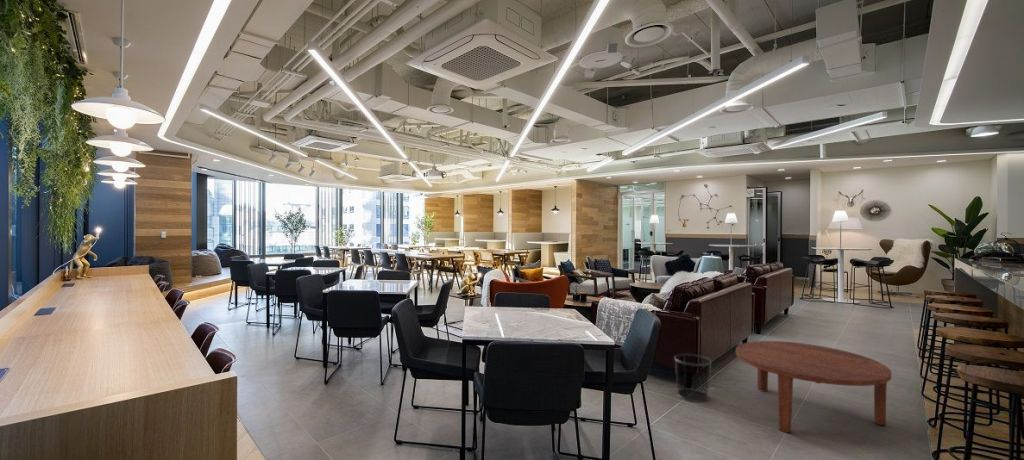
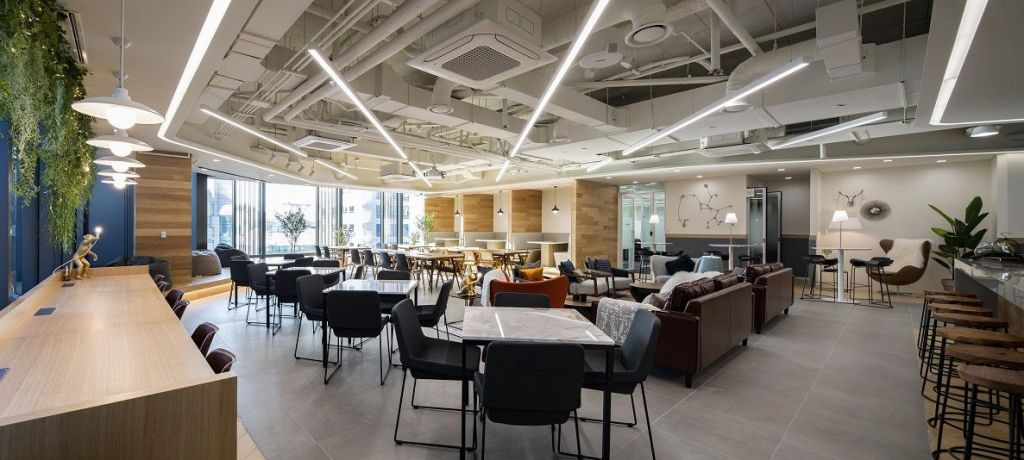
- waste bin (693, 377)
- coffee table (806, 380)
